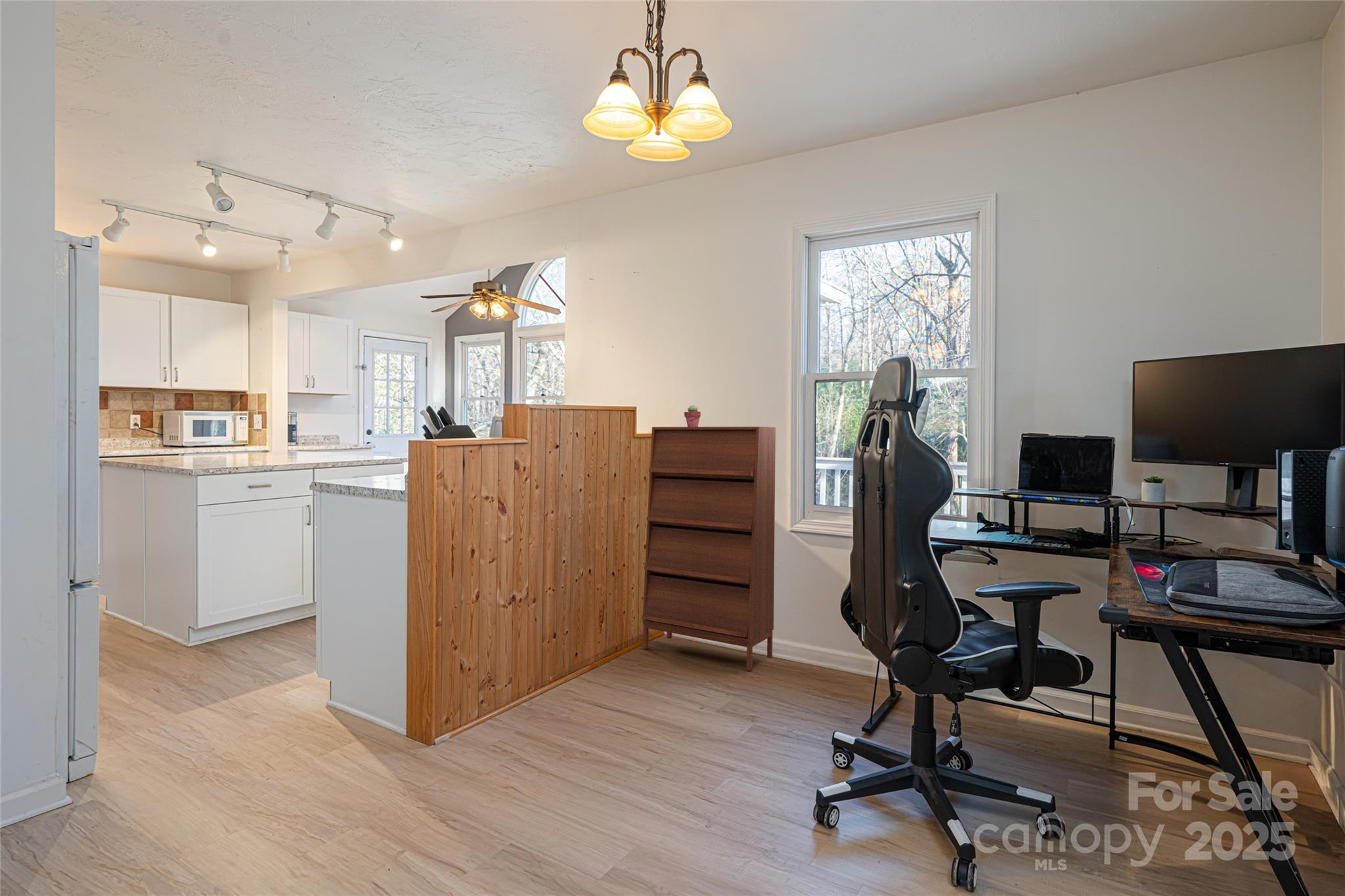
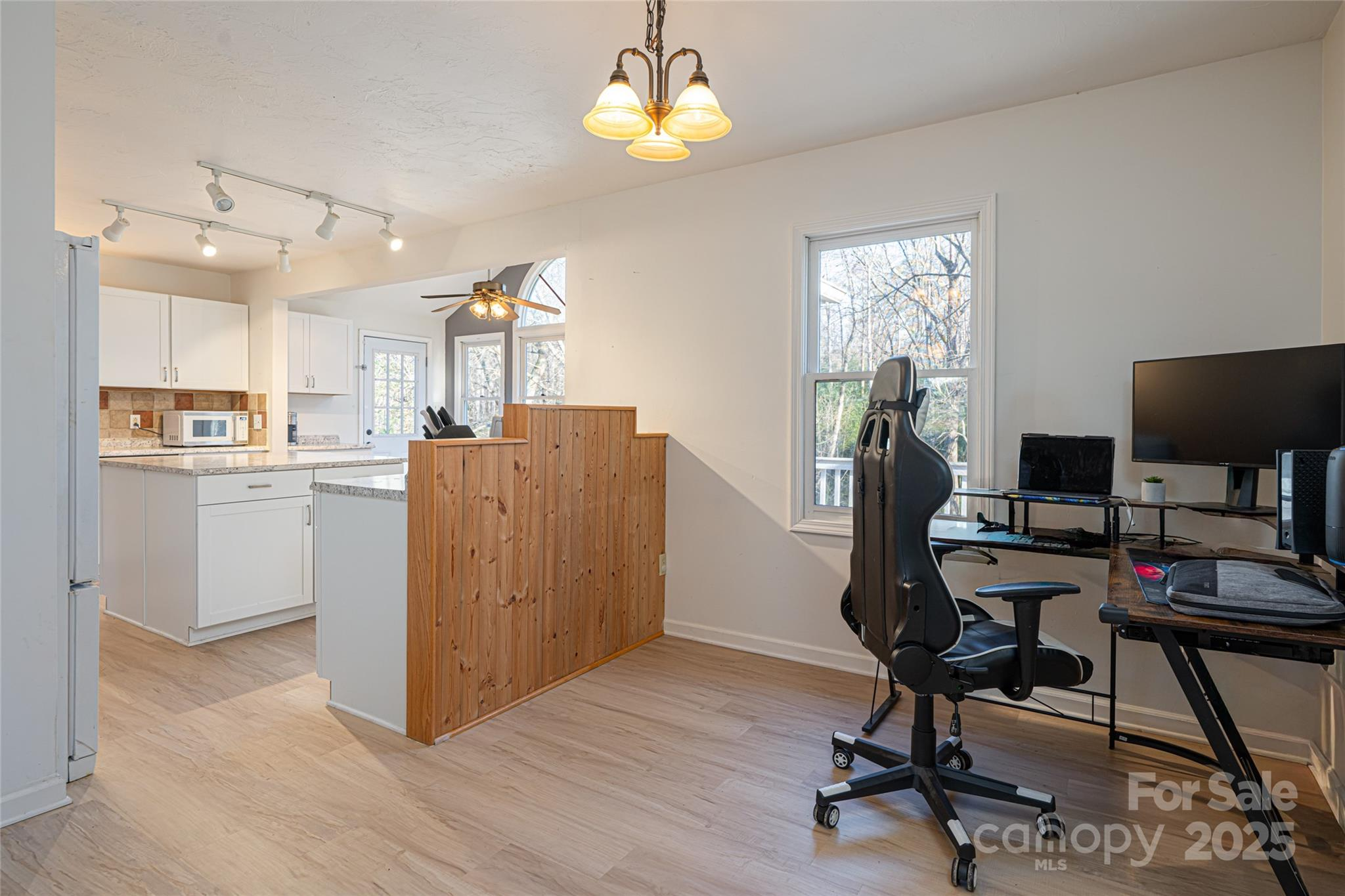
- shoe cabinet (706, 540)
- potted succulent (692, 416)
